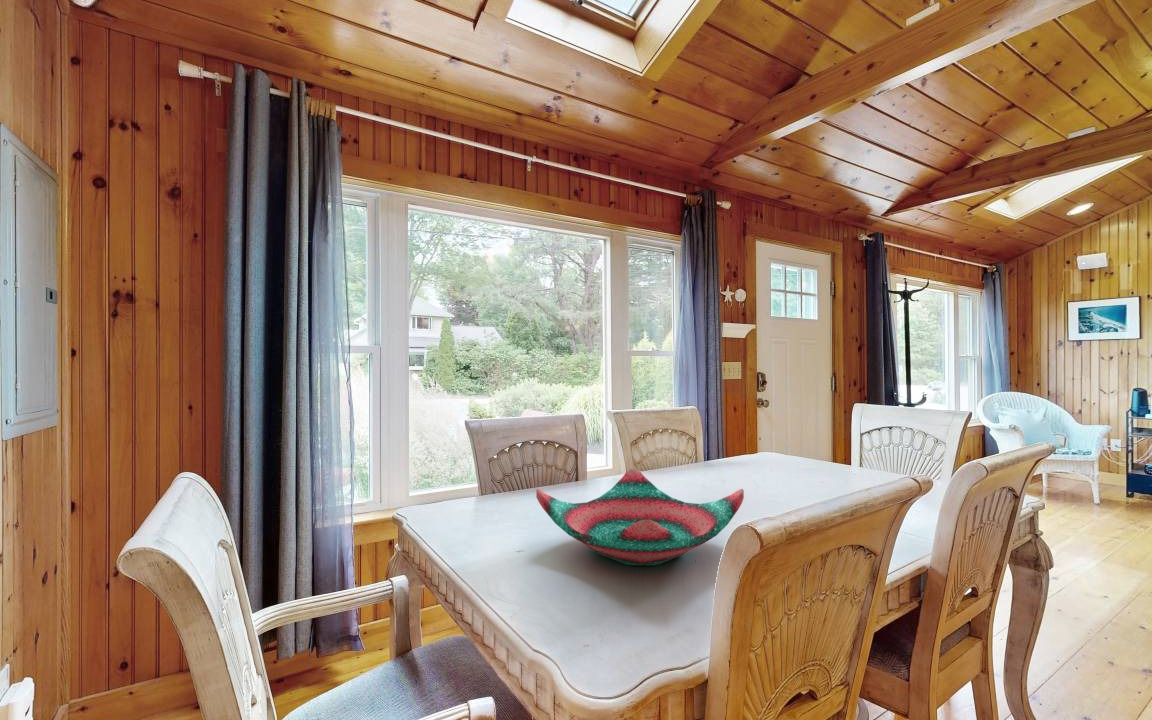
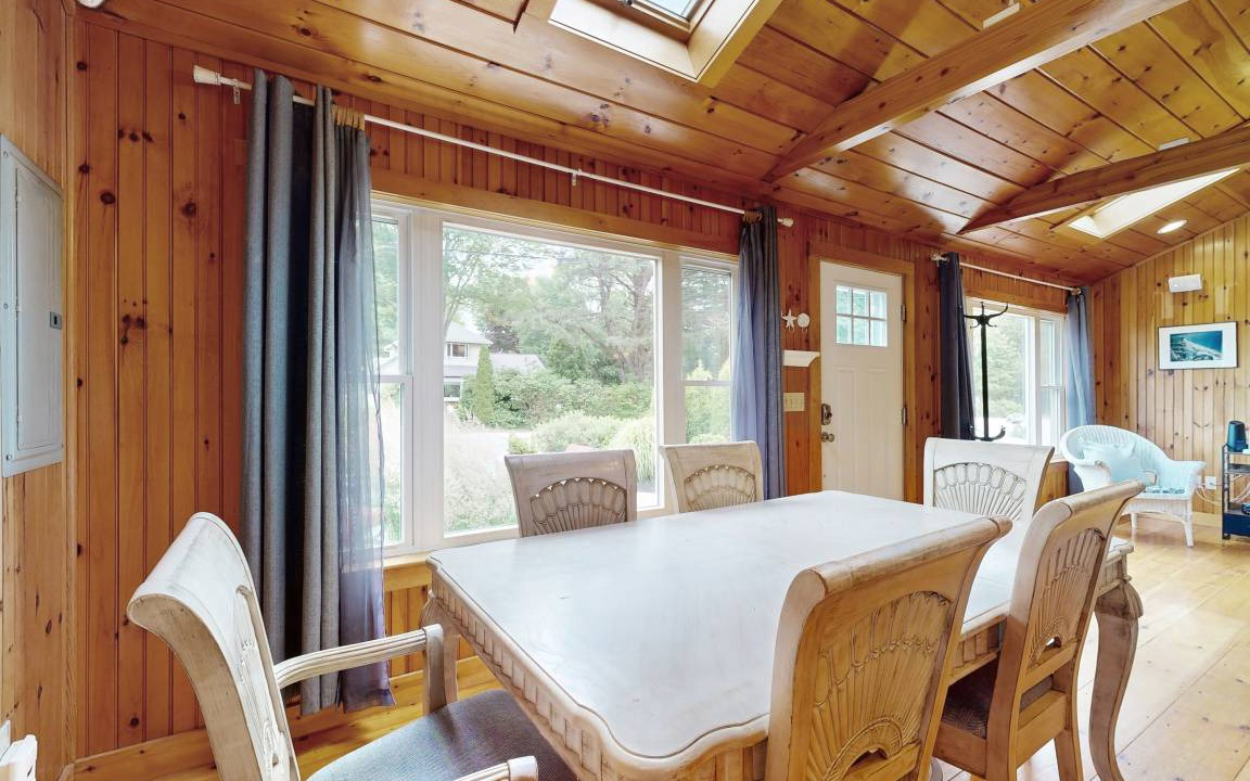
- decorative bowl (639, 519)
